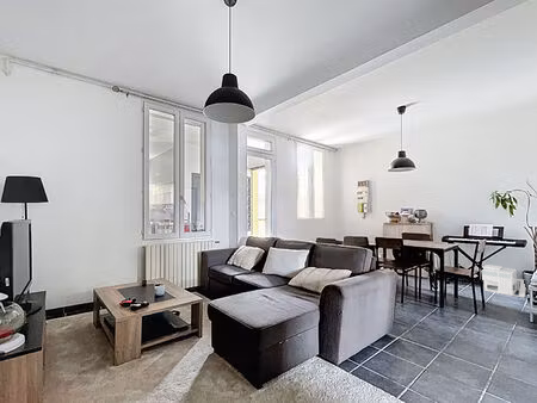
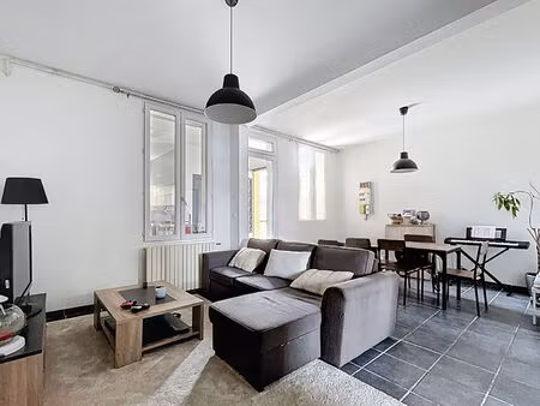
- architectural model (504, 279)
